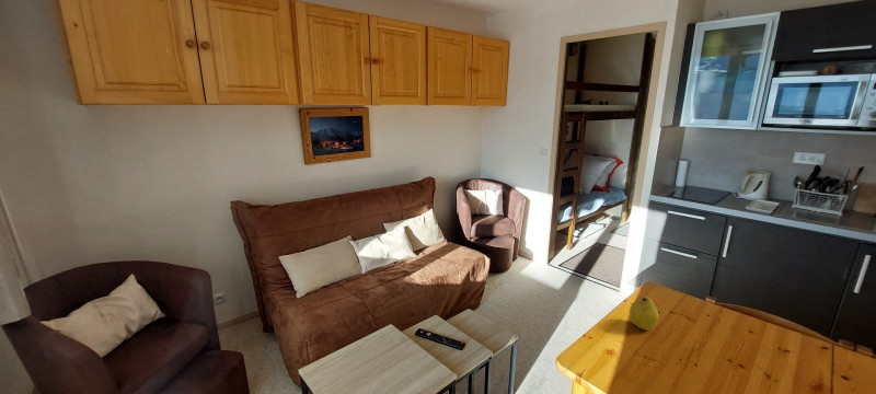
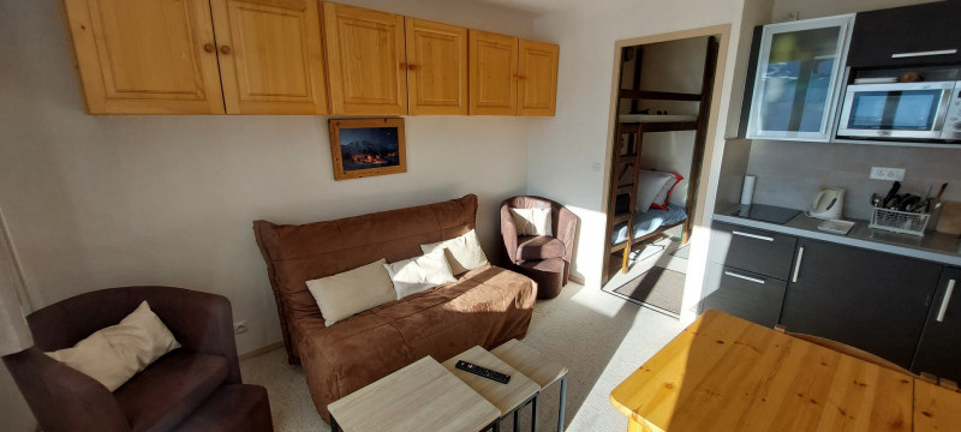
- fruit (644, 312)
